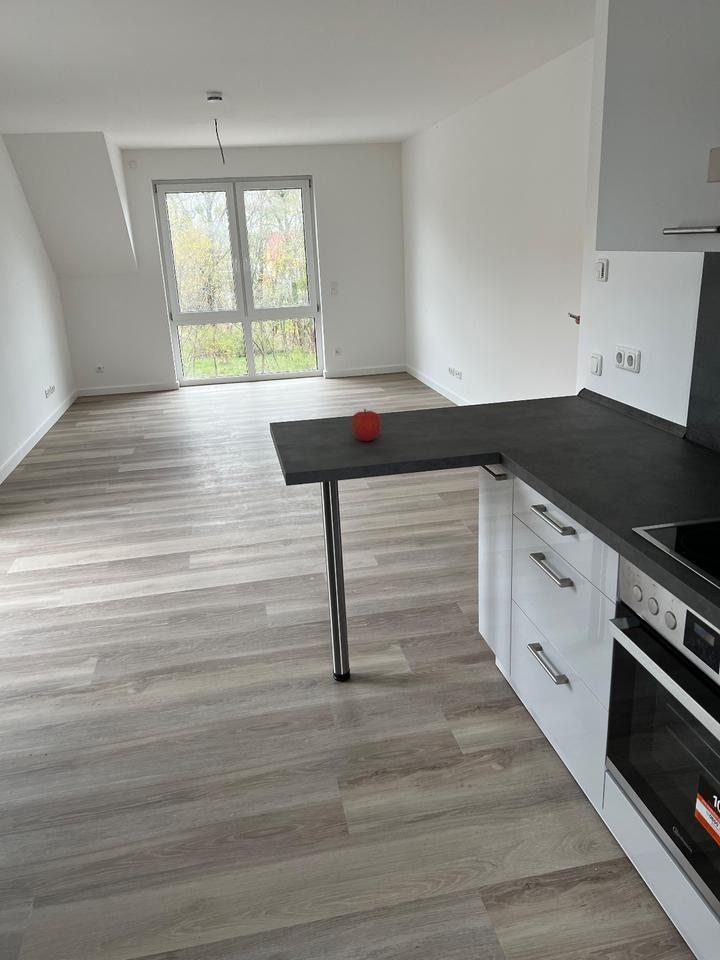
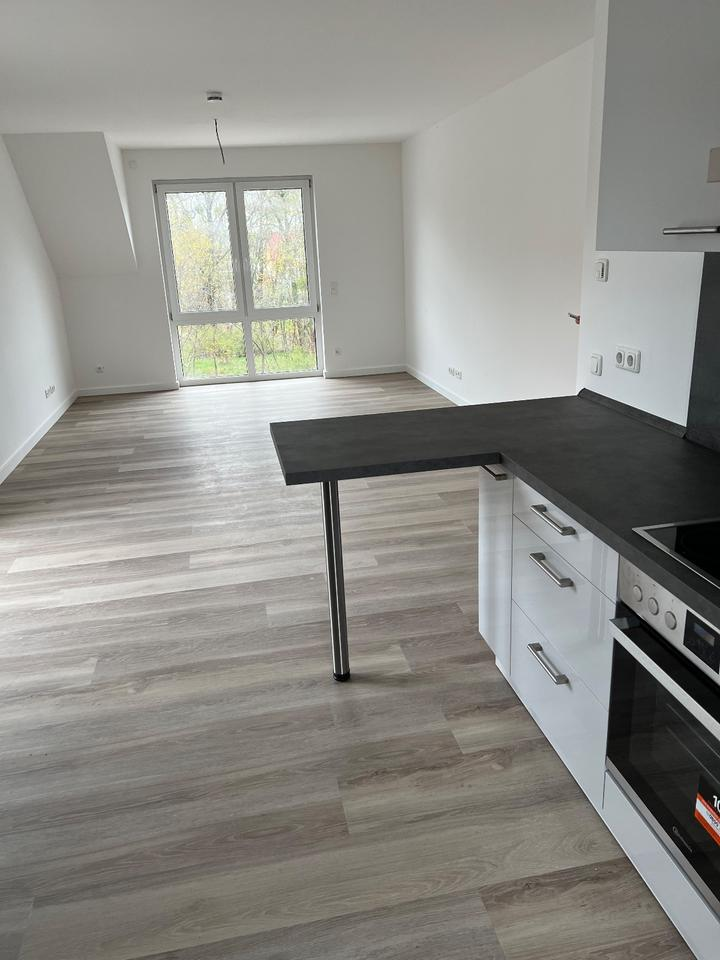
- fruit (365, 424)
